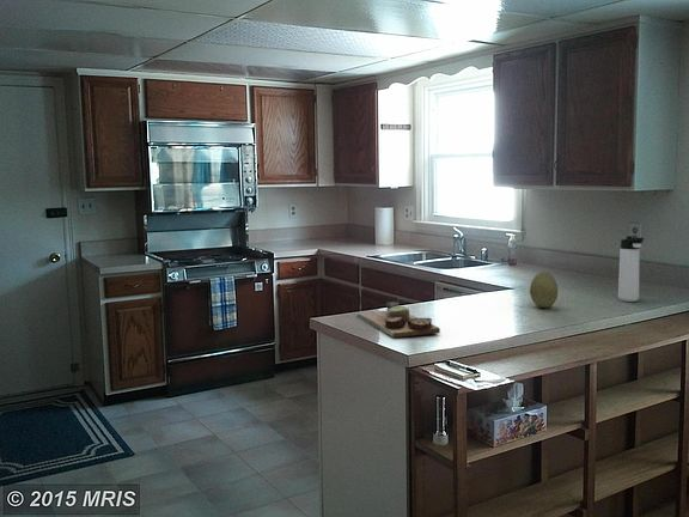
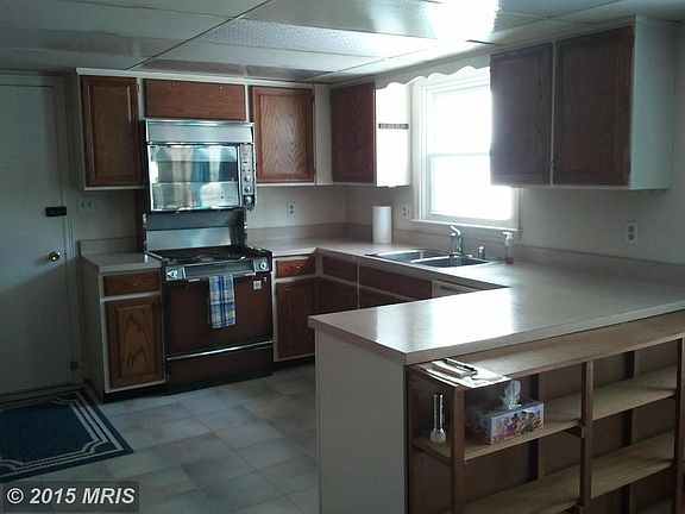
- thermos bottle (632, 268)
- fruit (543, 290)
- cutting board (396, 316)
